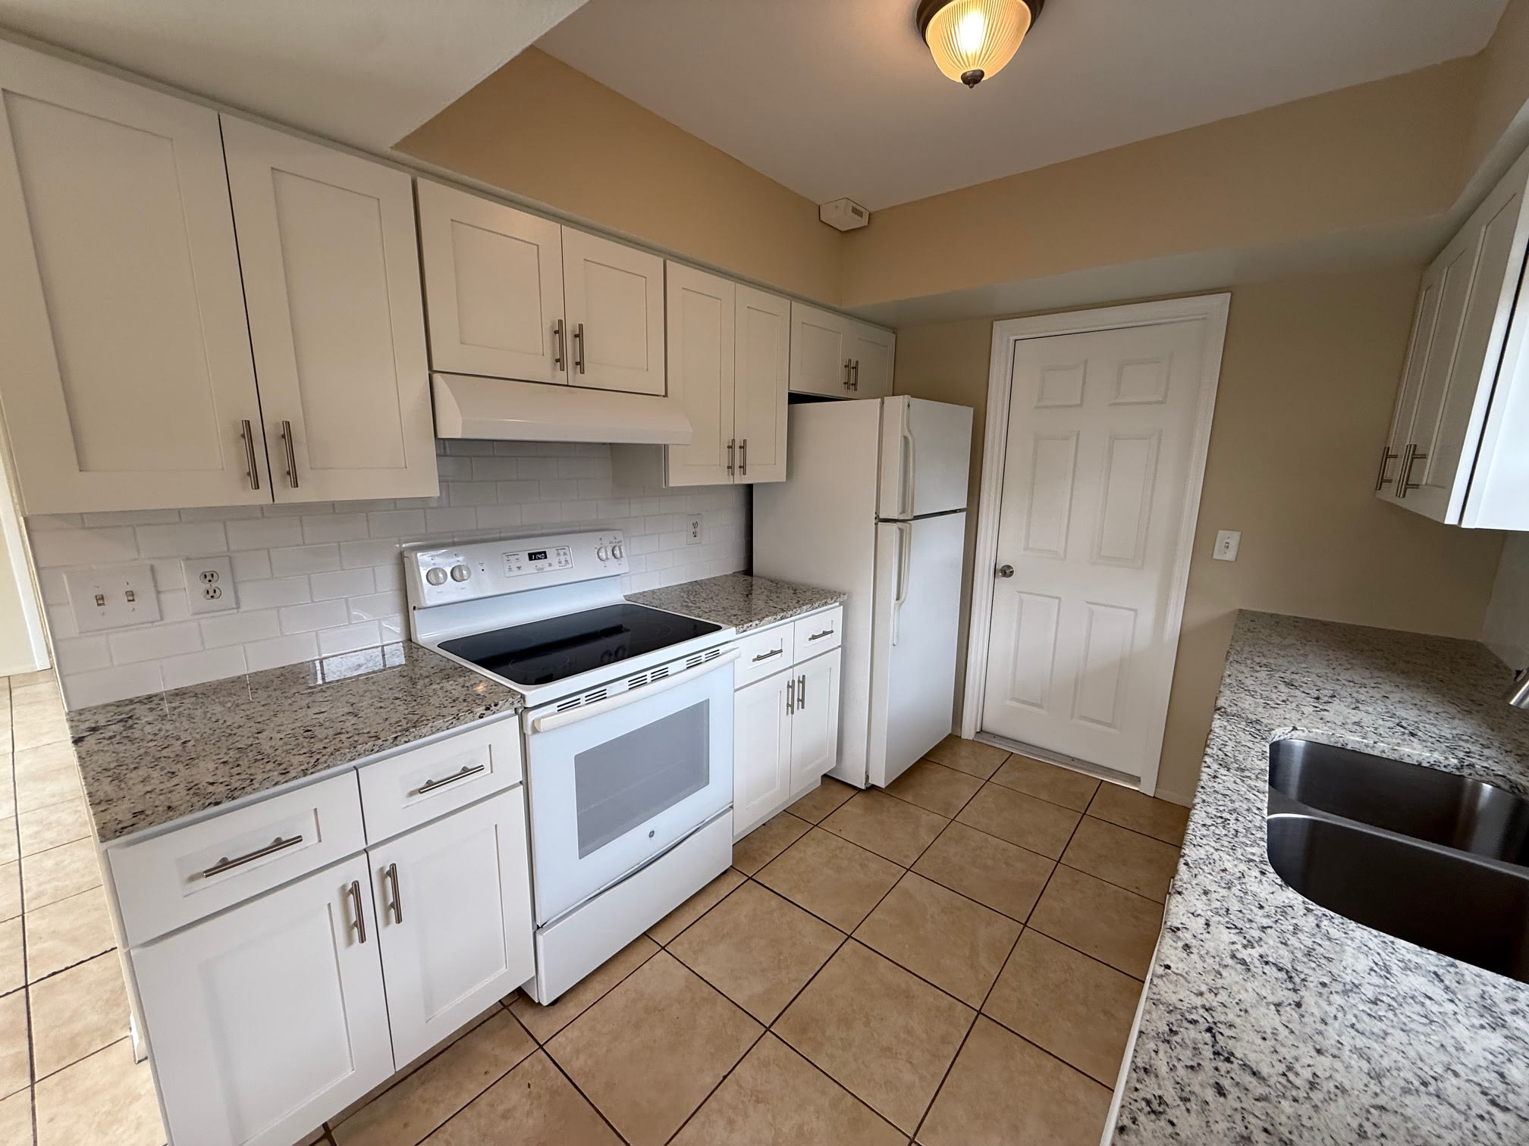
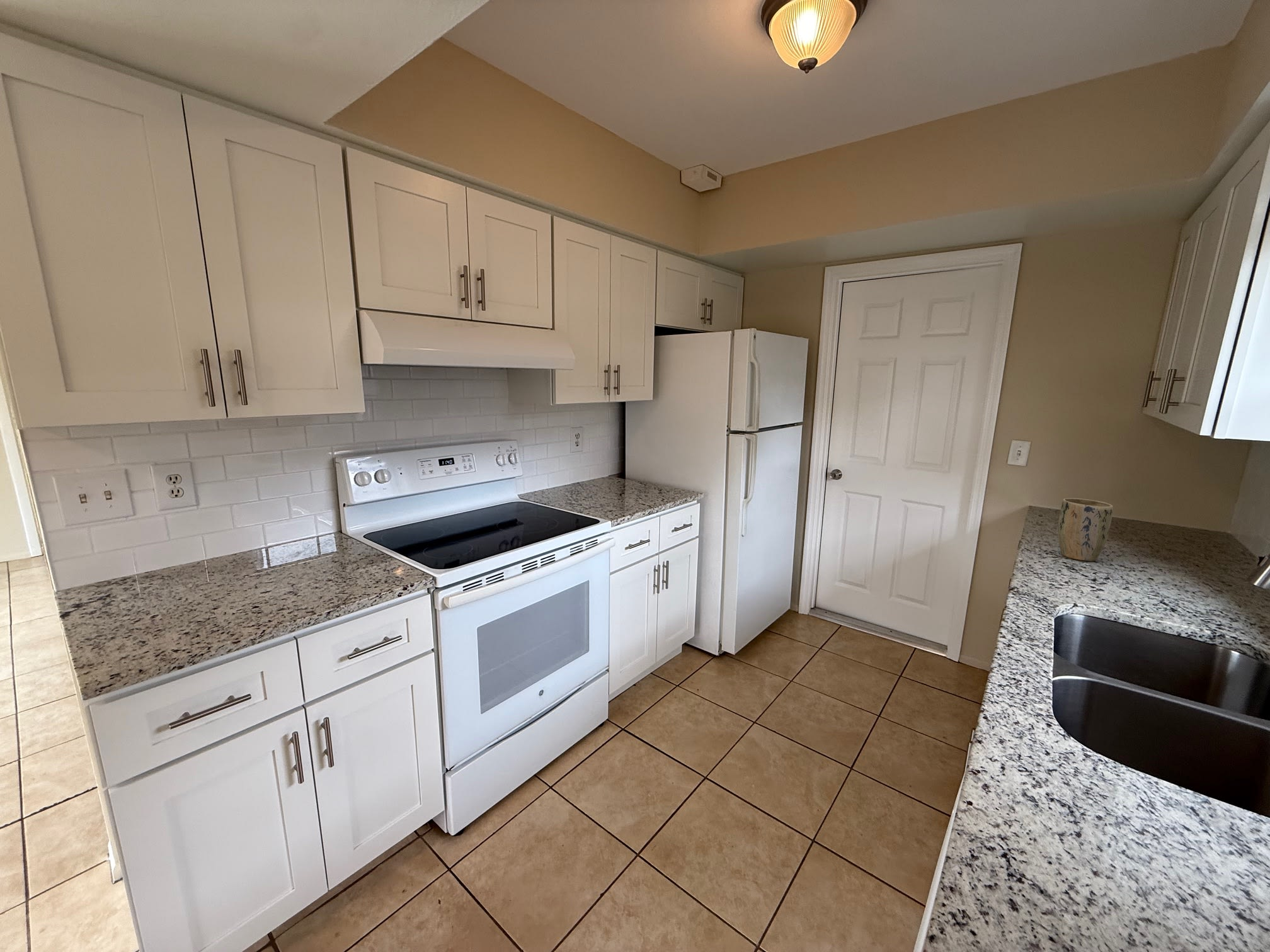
+ plant pot (1082, 530)
